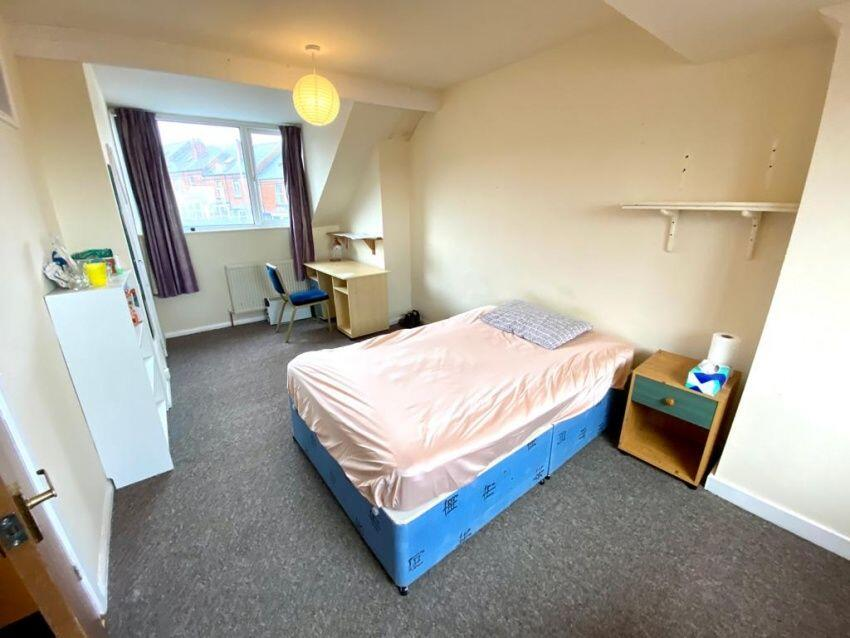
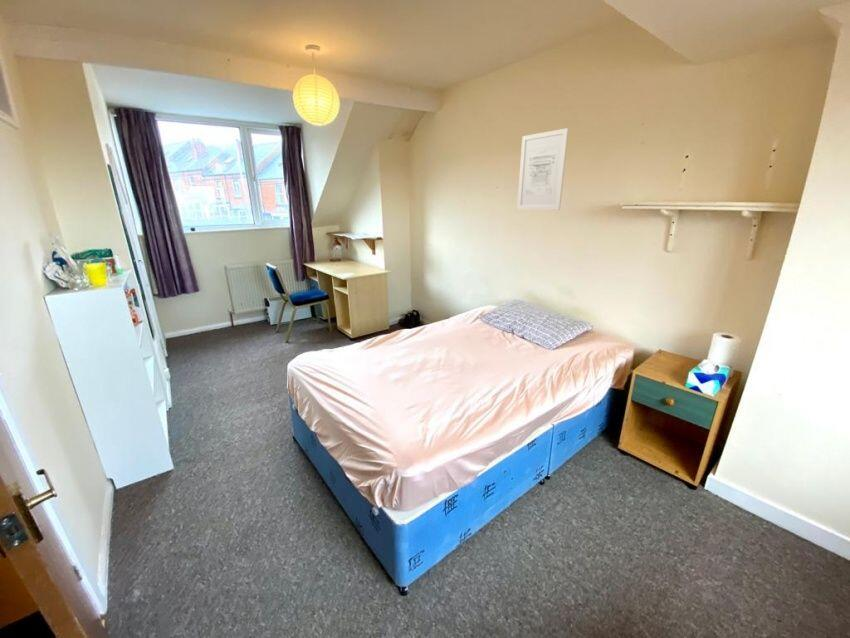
+ wall art (540, 172)
